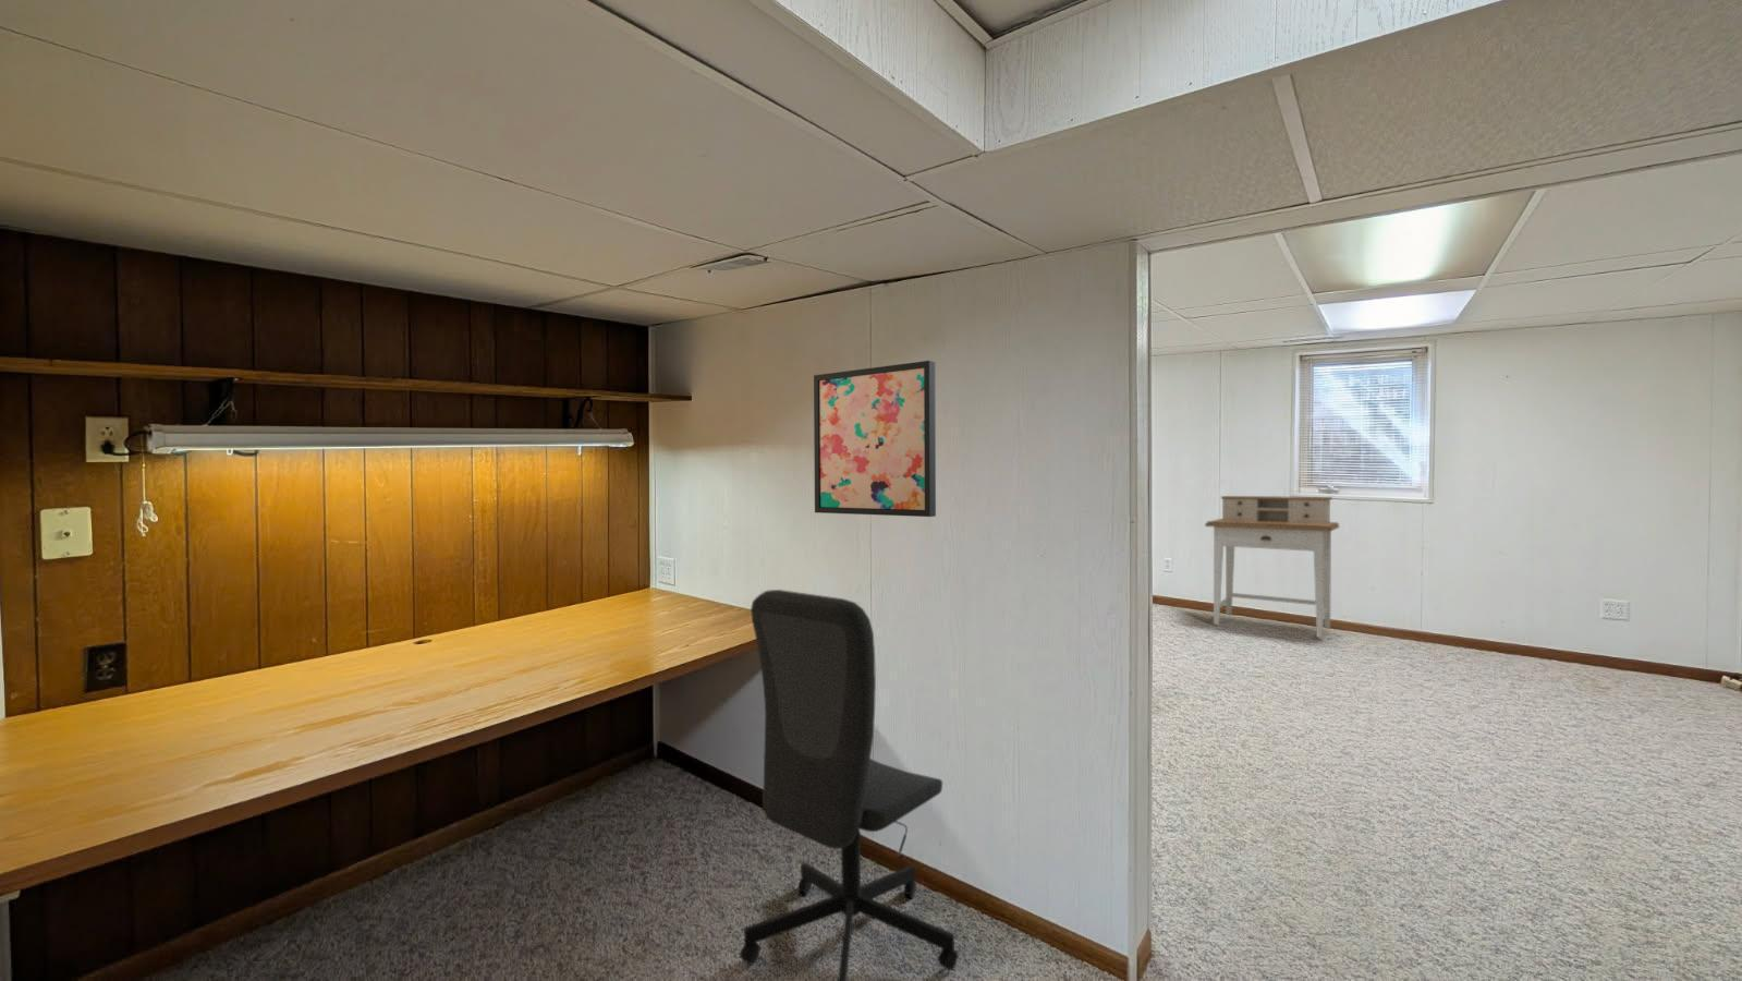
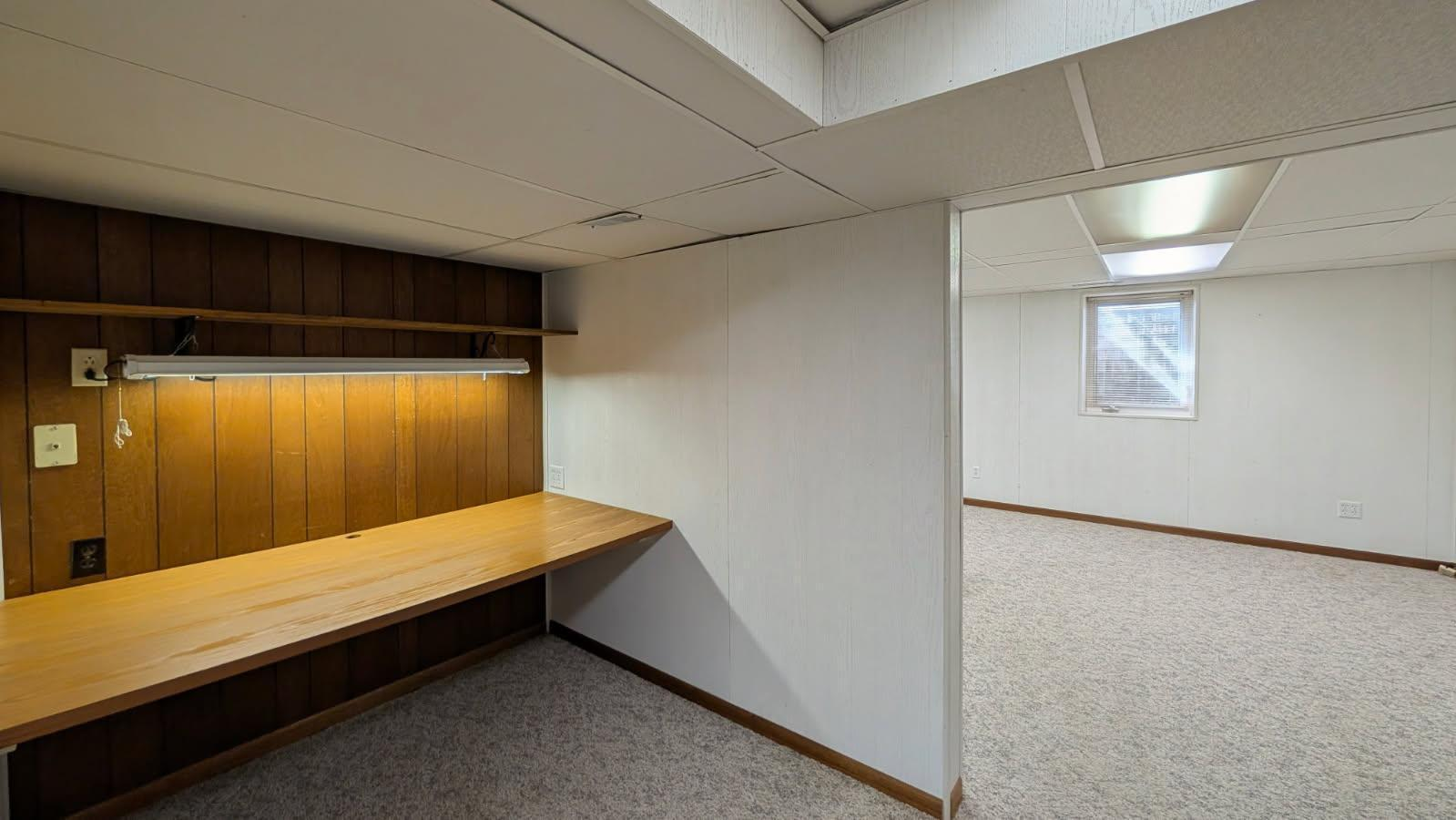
- wall art (871, 441)
- desk (1271, 548)
- office chair (855, 762)
